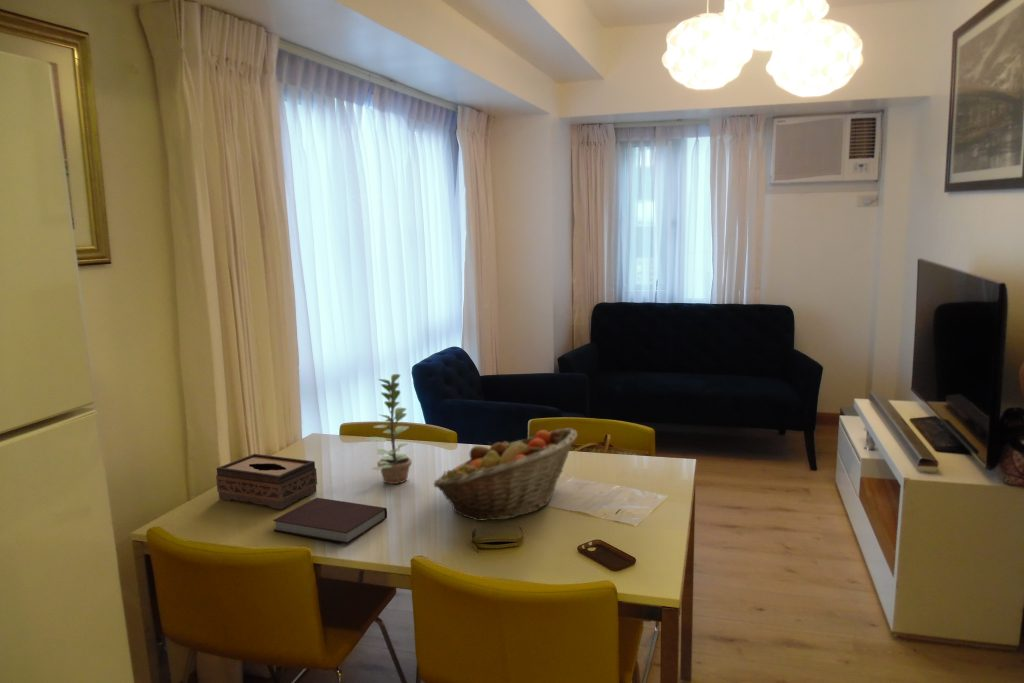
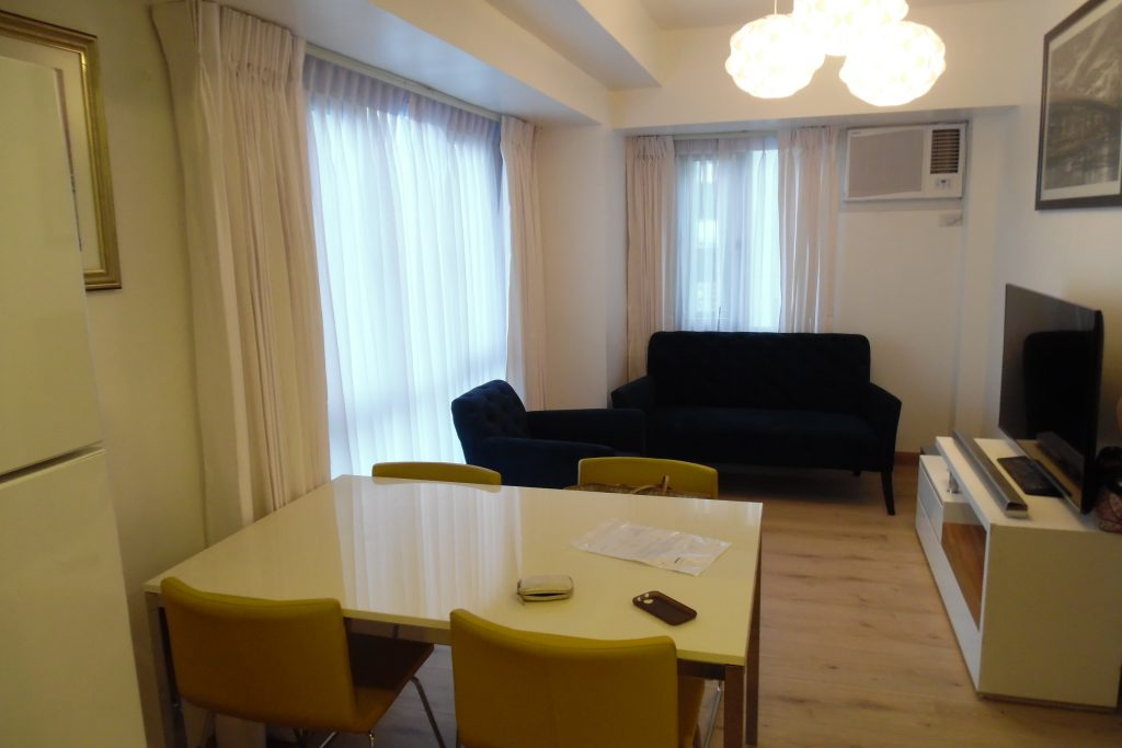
- tissue box (267, 480)
- plant (389, 430)
- fruit basket (508, 468)
- notebook (331, 519)
